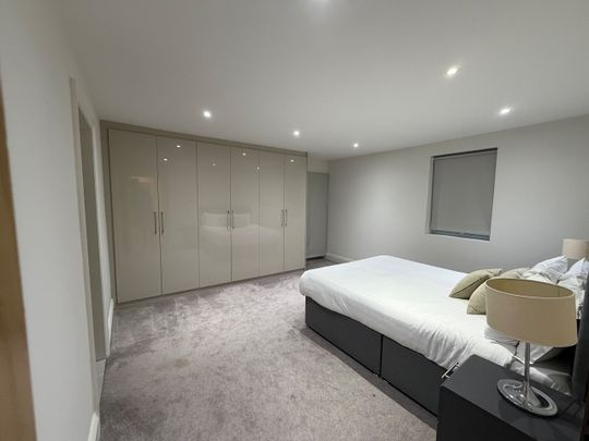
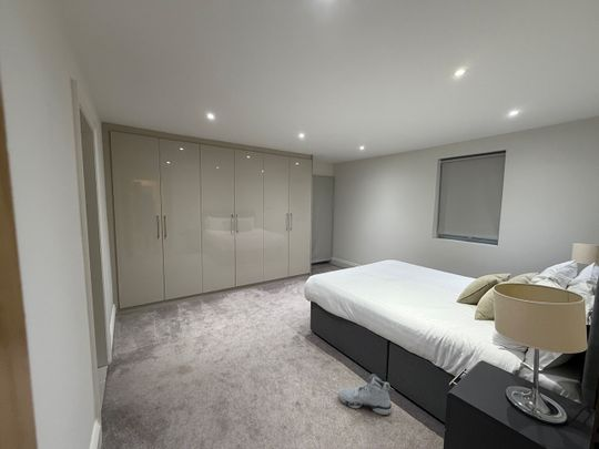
+ sneaker (364, 390)
